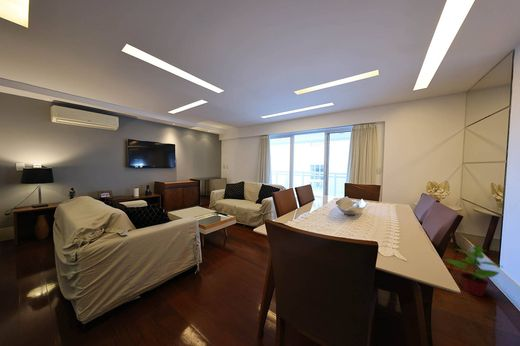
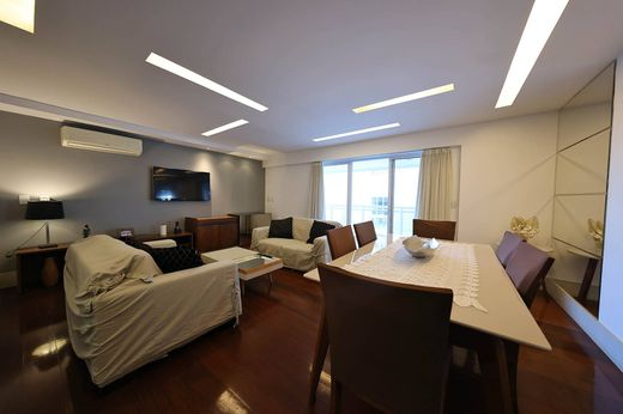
- potted plant (474, 268)
